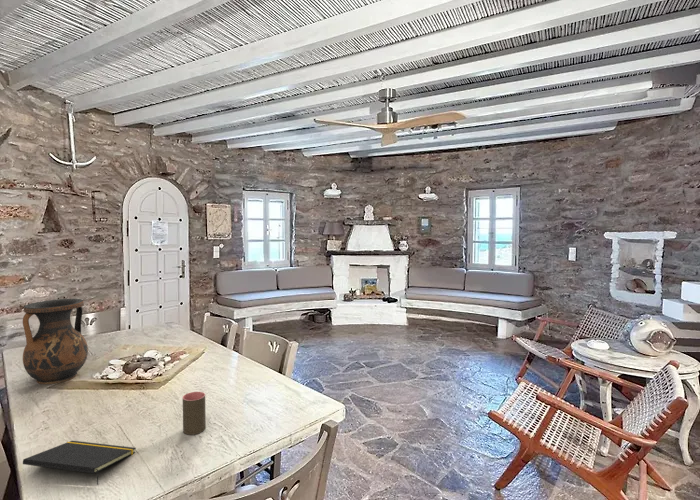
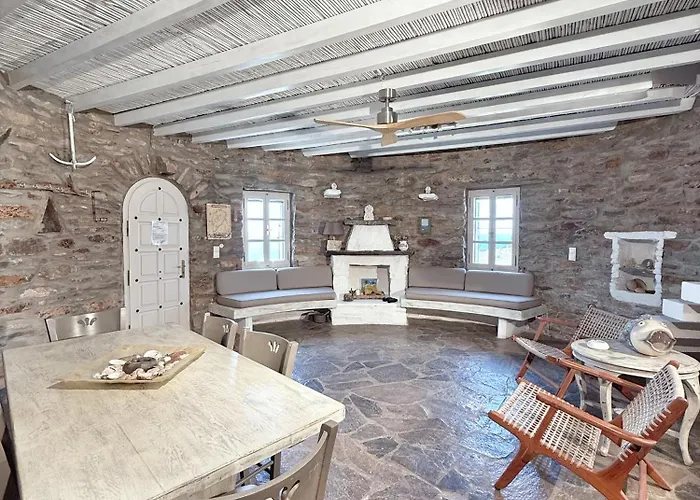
- notepad (82, 455)
- cup (194, 412)
- vase (56, 340)
